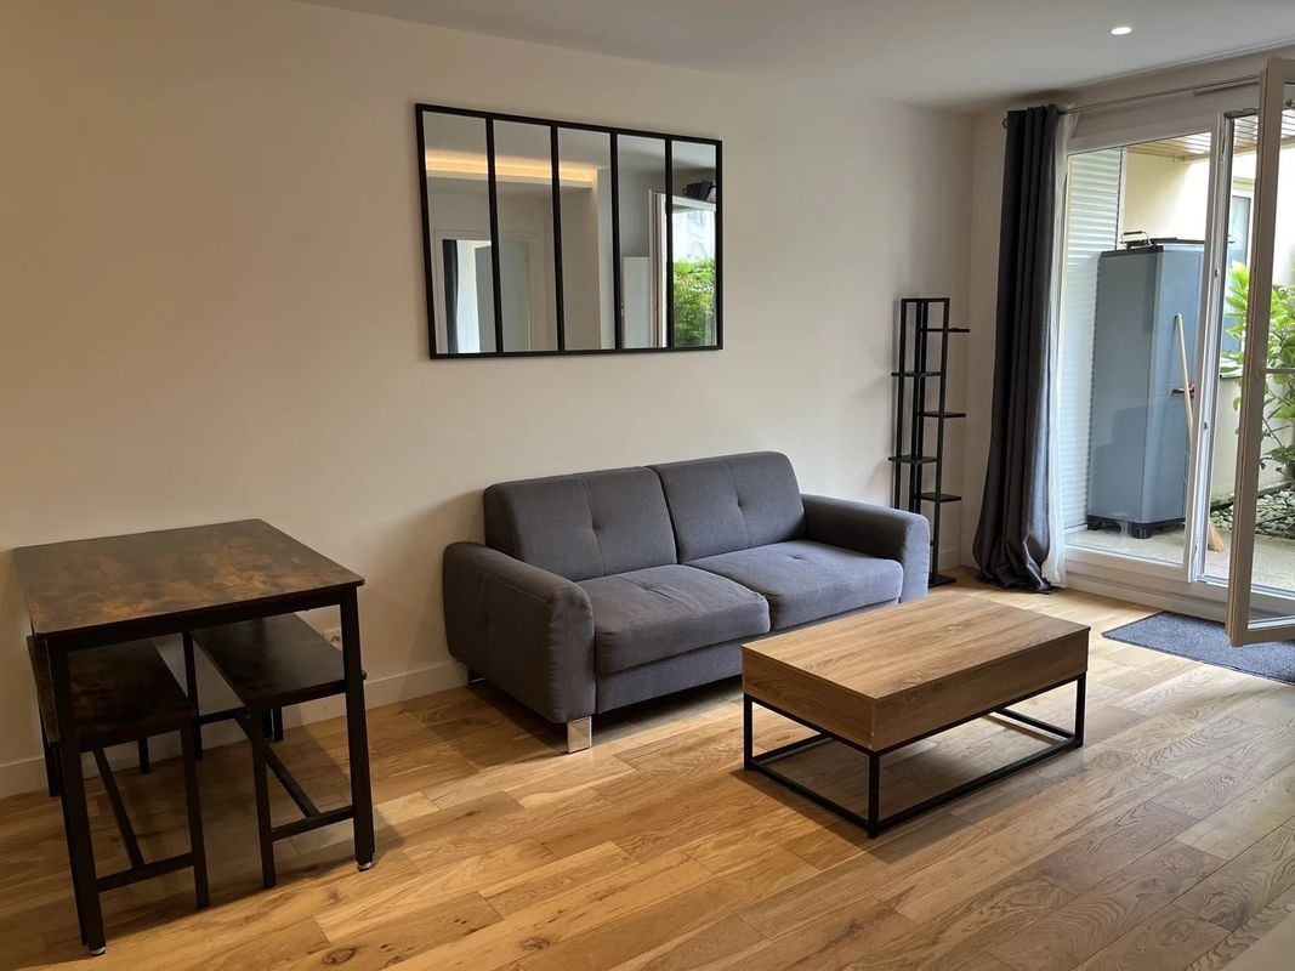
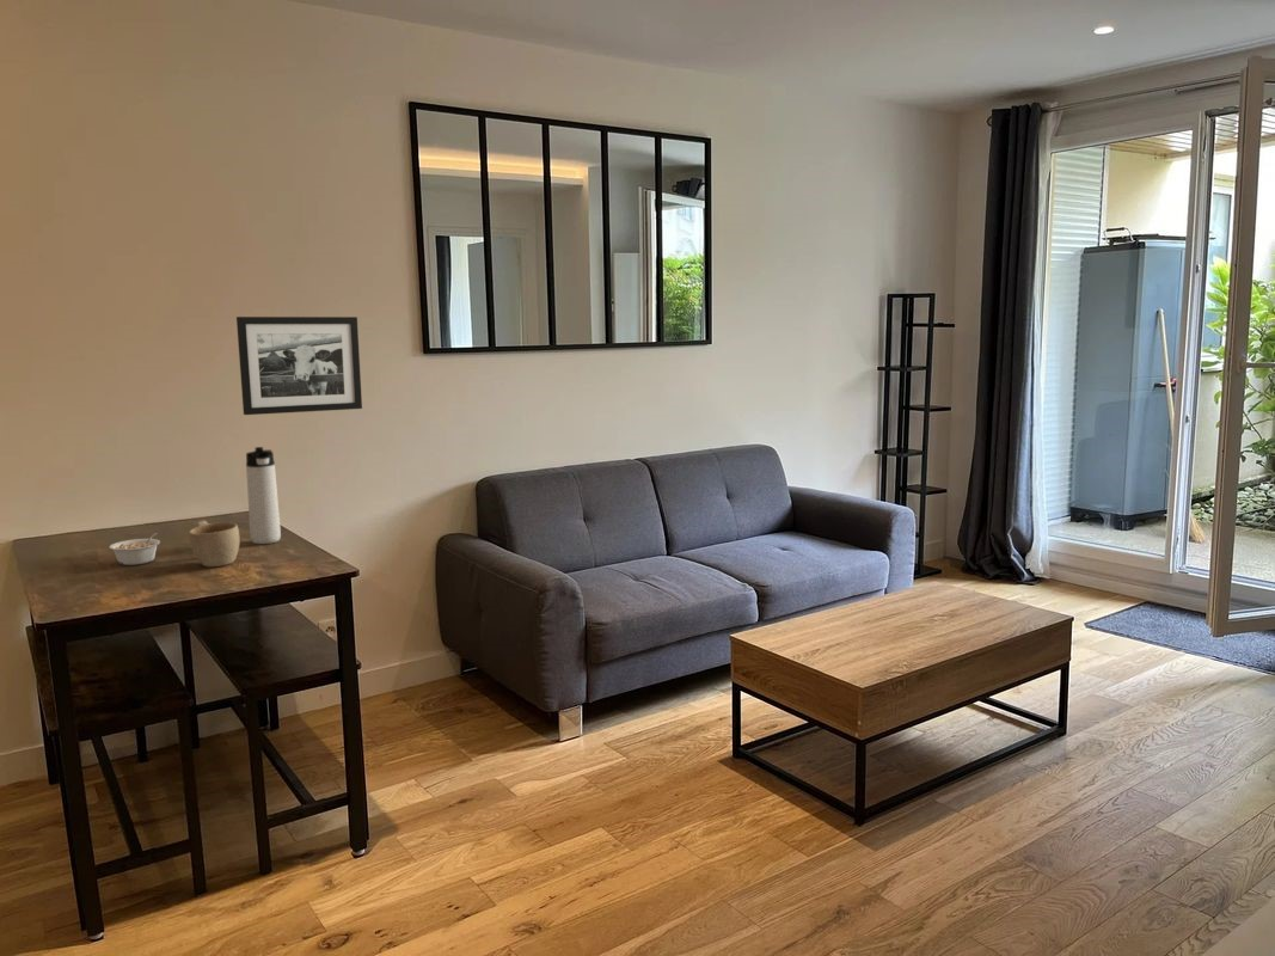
+ picture frame (301, 364)
+ legume (135, 550)
+ cup (214, 543)
+ thermos bottle (263, 495)
